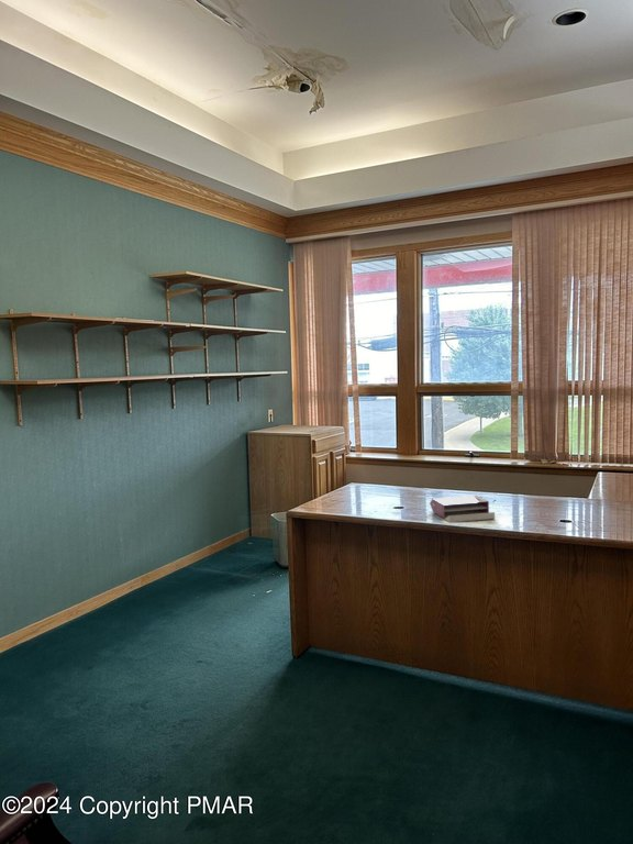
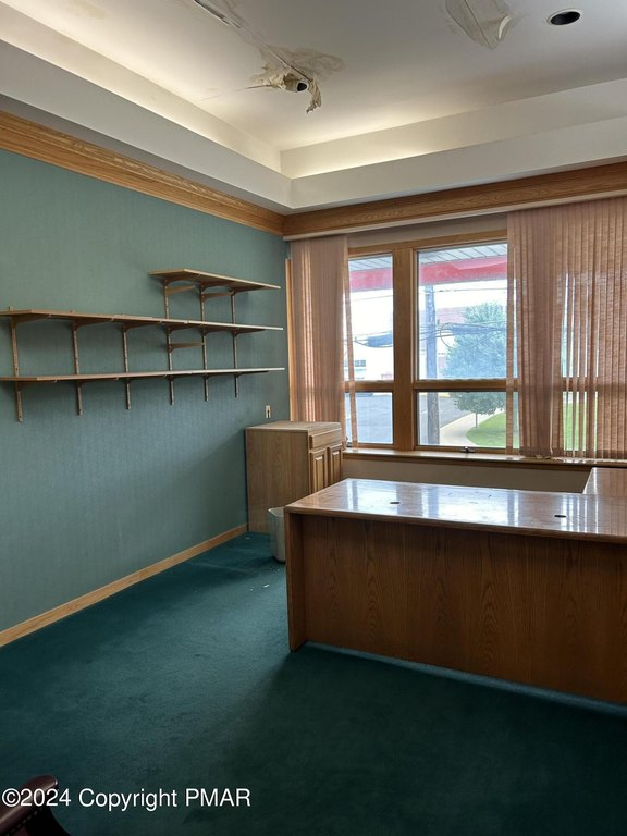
- book (460, 507)
